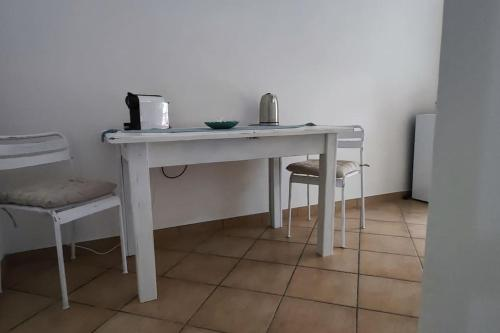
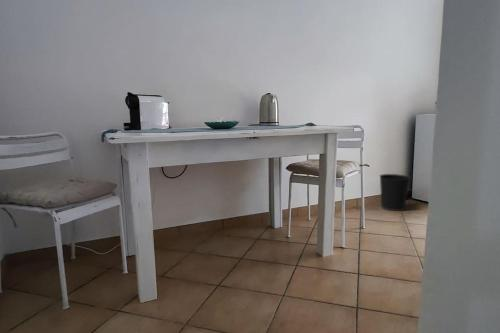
+ wastebasket (393, 192)
